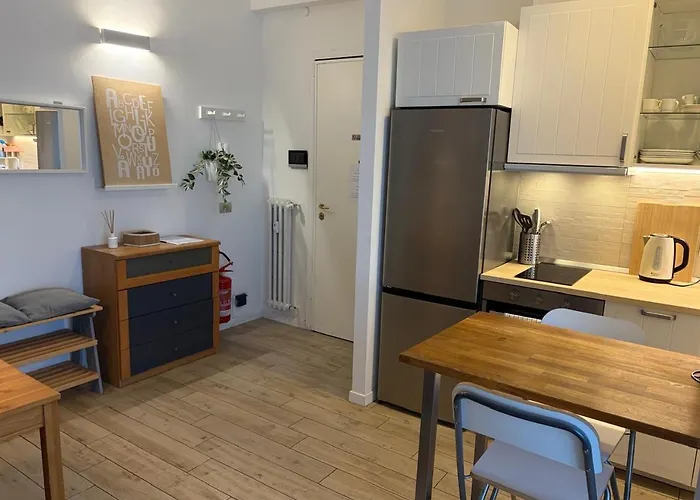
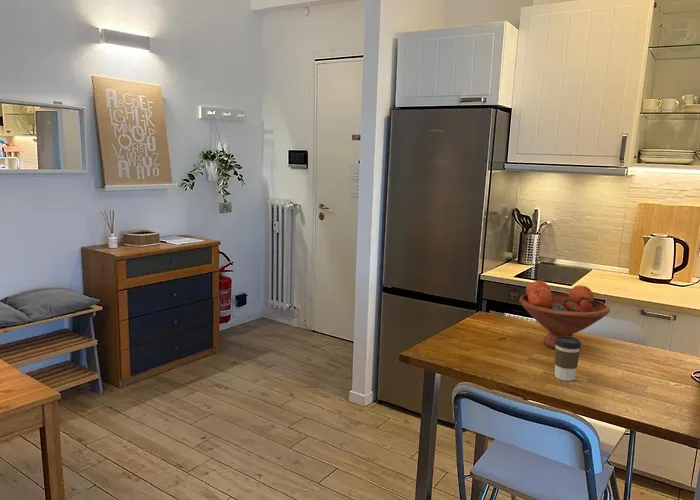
+ coffee cup (566, 358)
+ fruit bowl (562, 315)
